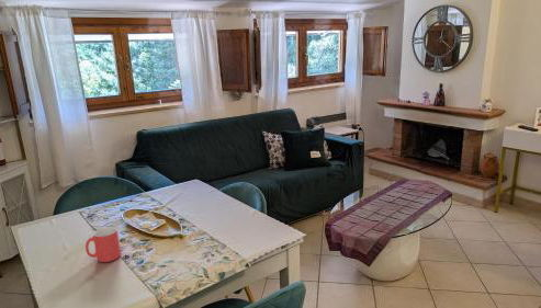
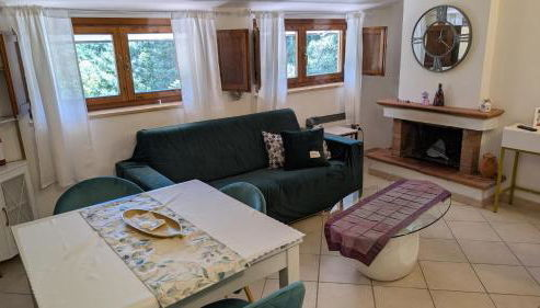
- mug (102, 246)
